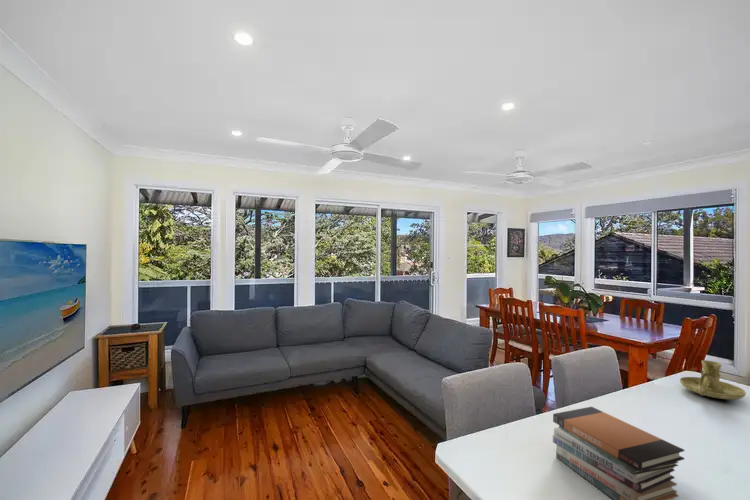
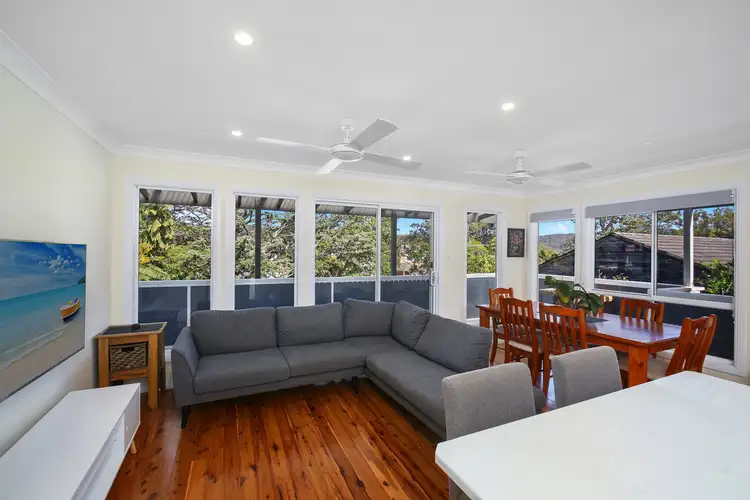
- book stack (610, 453)
- candle holder (709, 379)
